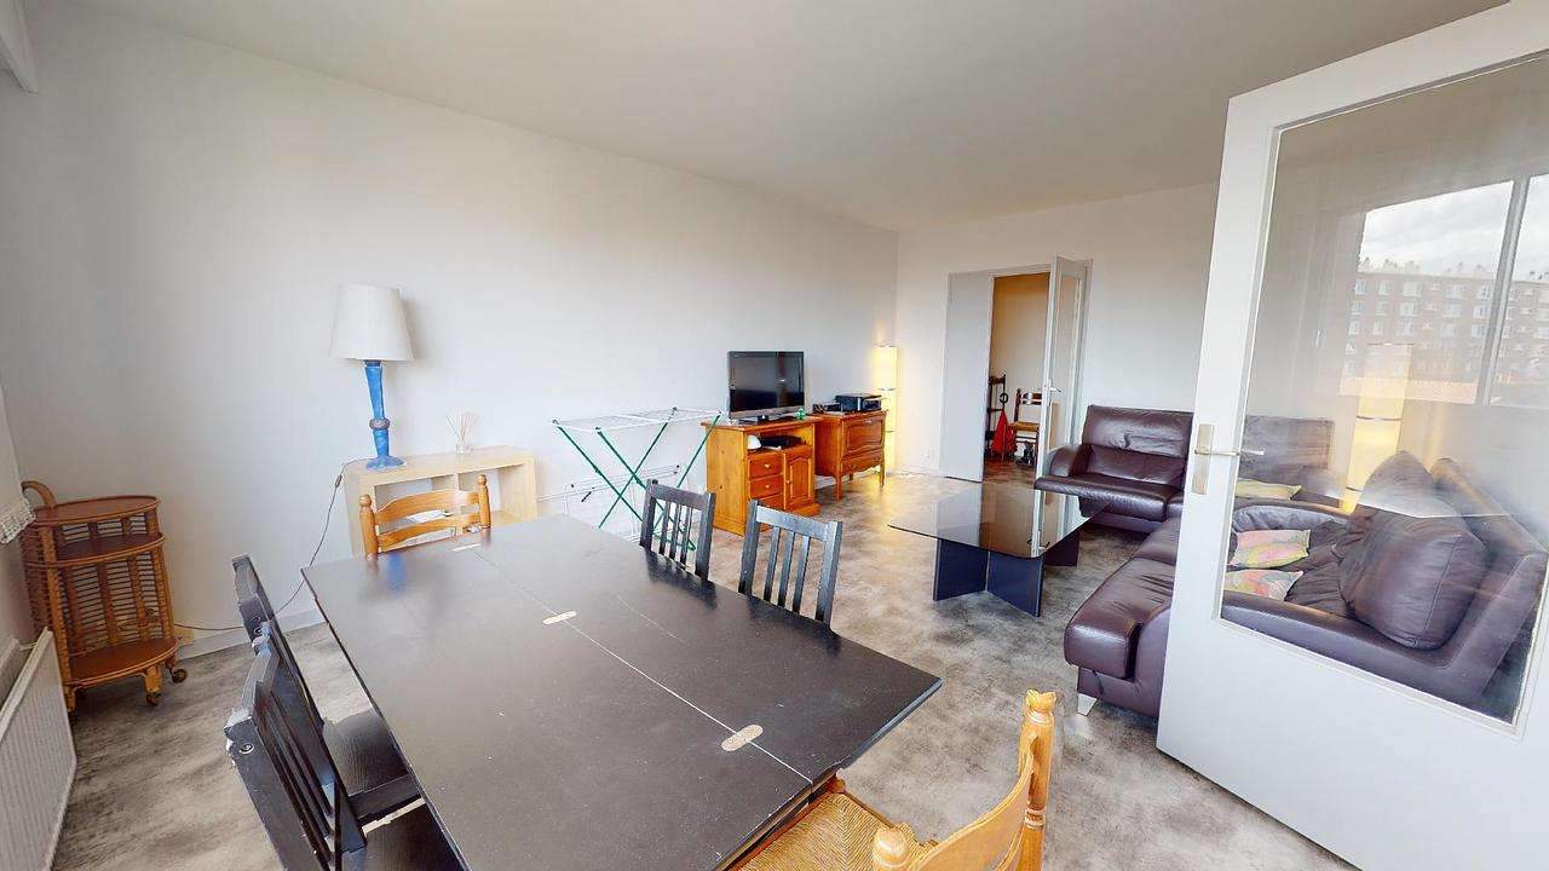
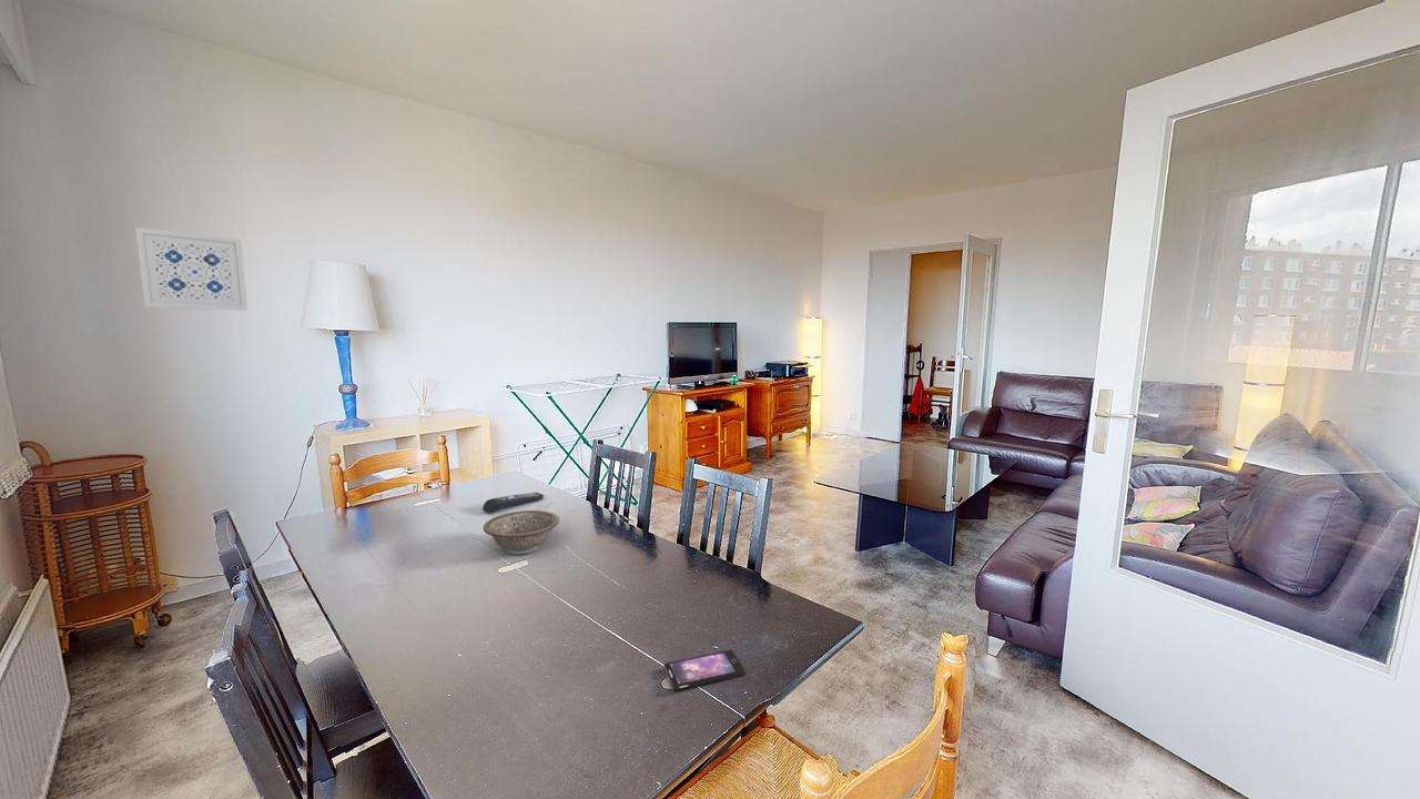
+ wall art (194, 271)
+ decorative bowl (523, 535)
+ smartphone (703, 669)
+ remote control (514, 499)
